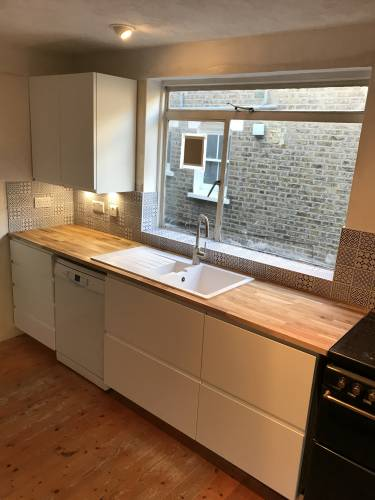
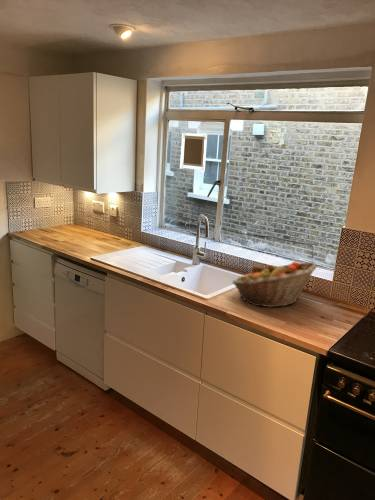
+ fruit basket (274, 279)
